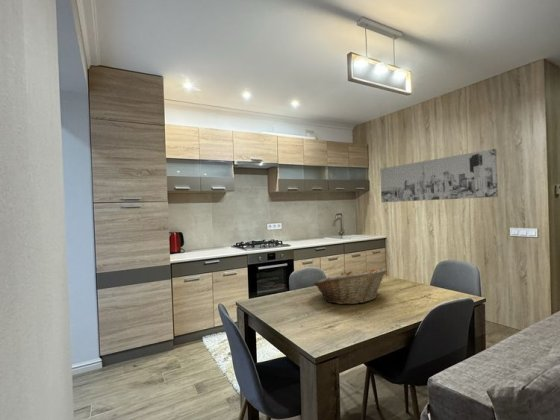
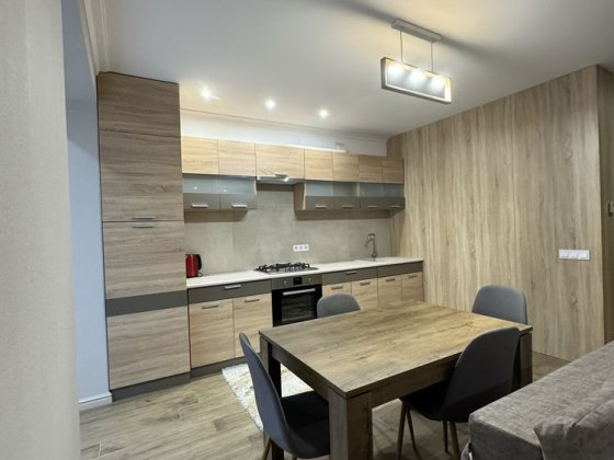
- fruit basket (350, 282)
- wall art (429, 180)
